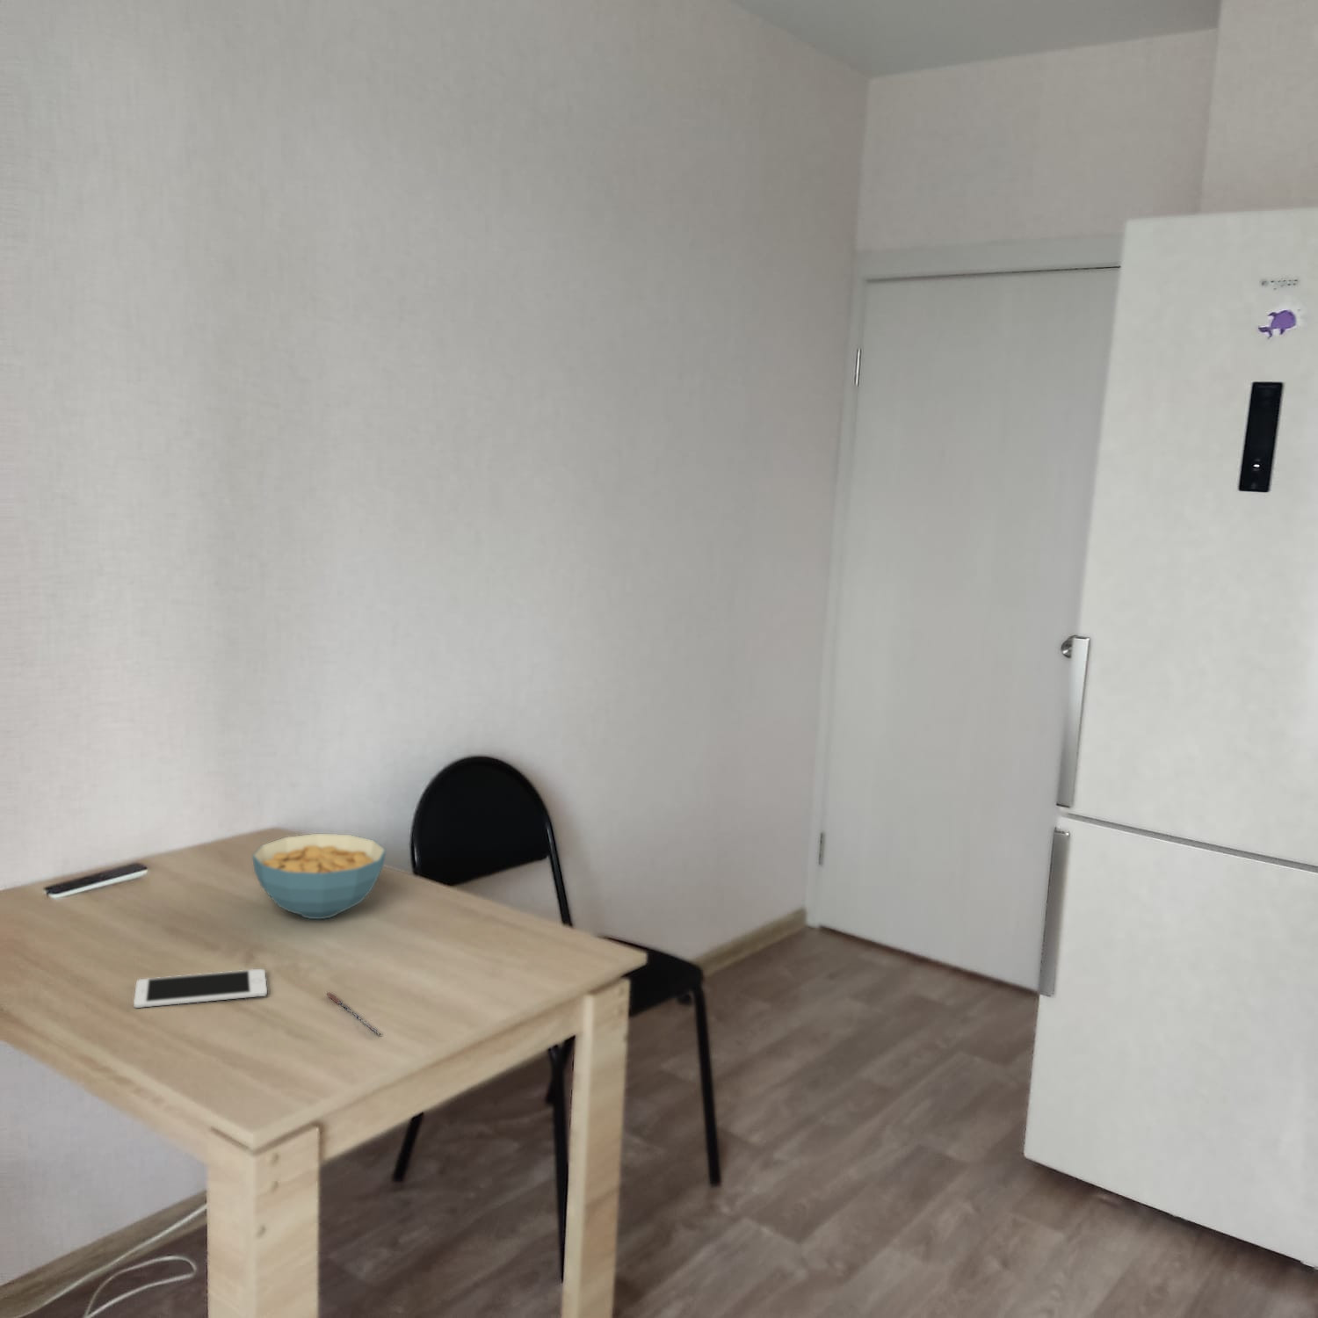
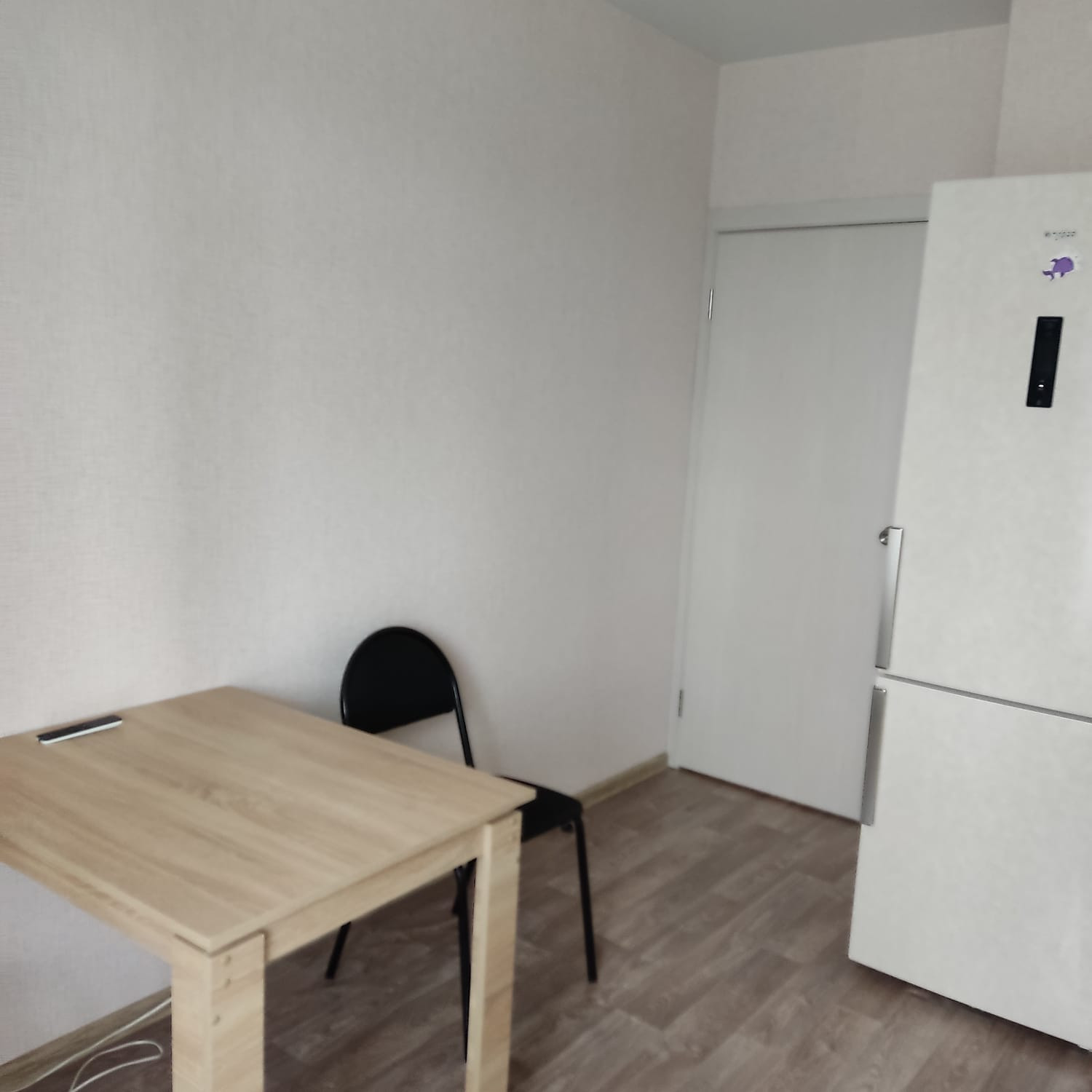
- cell phone (202, 987)
- cereal bowl (319, 882)
- pen (352, 1013)
